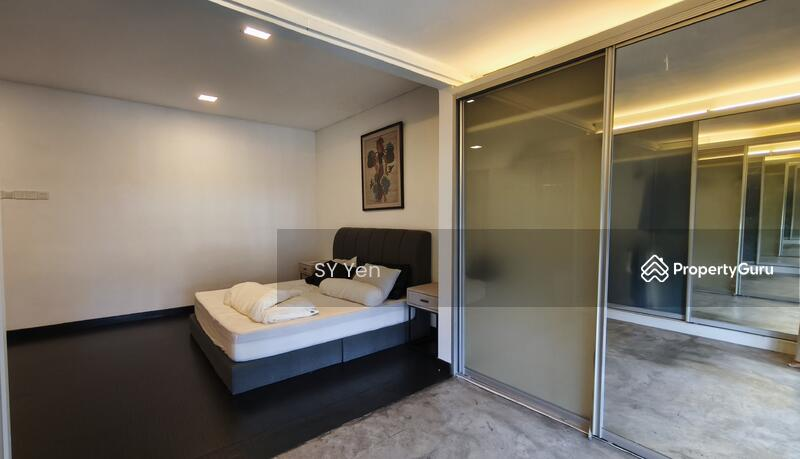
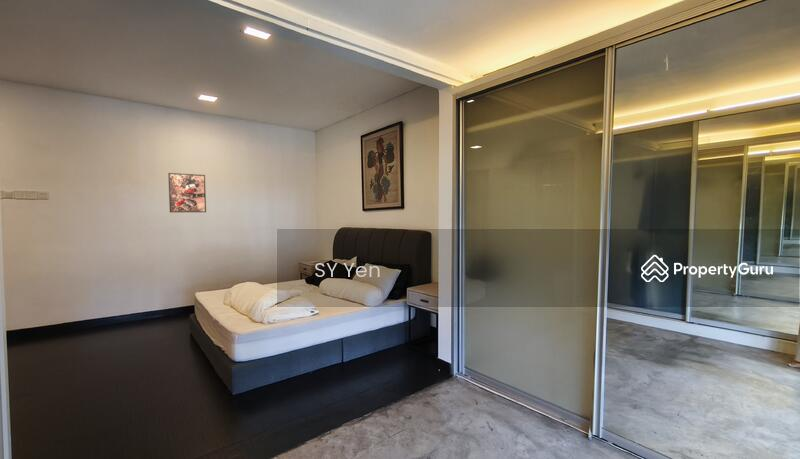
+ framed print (187, 193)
